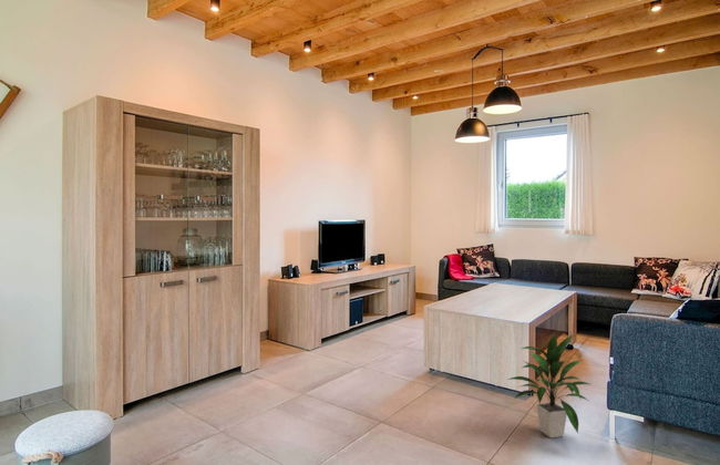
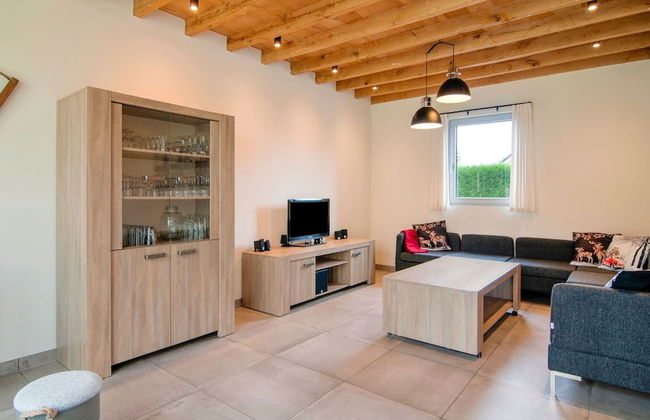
- indoor plant (552, 384)
